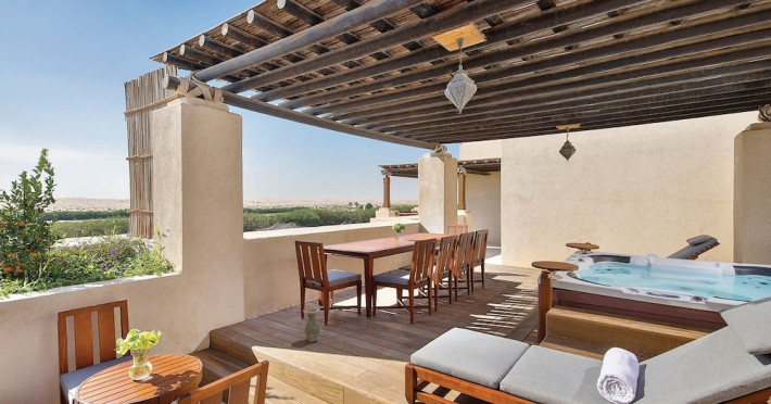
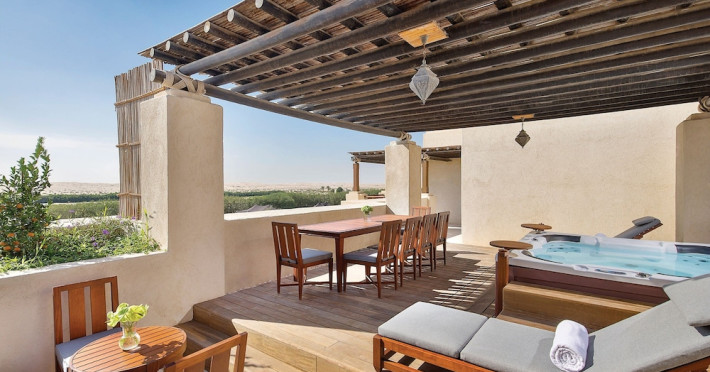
- ceramic jug (312, 325)
